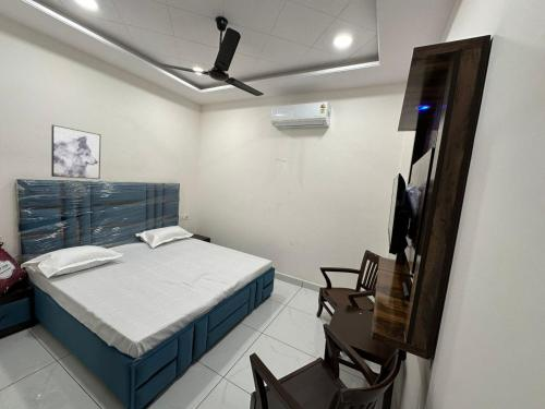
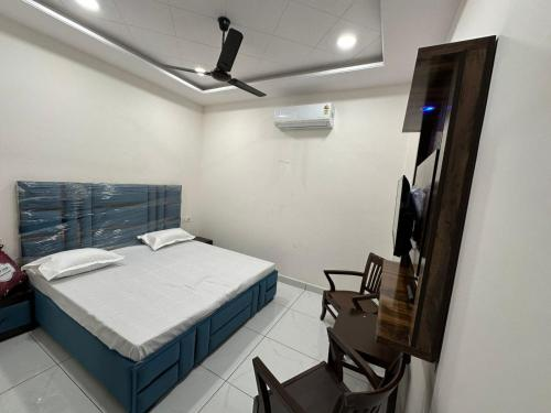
- wall art (77, 154)
